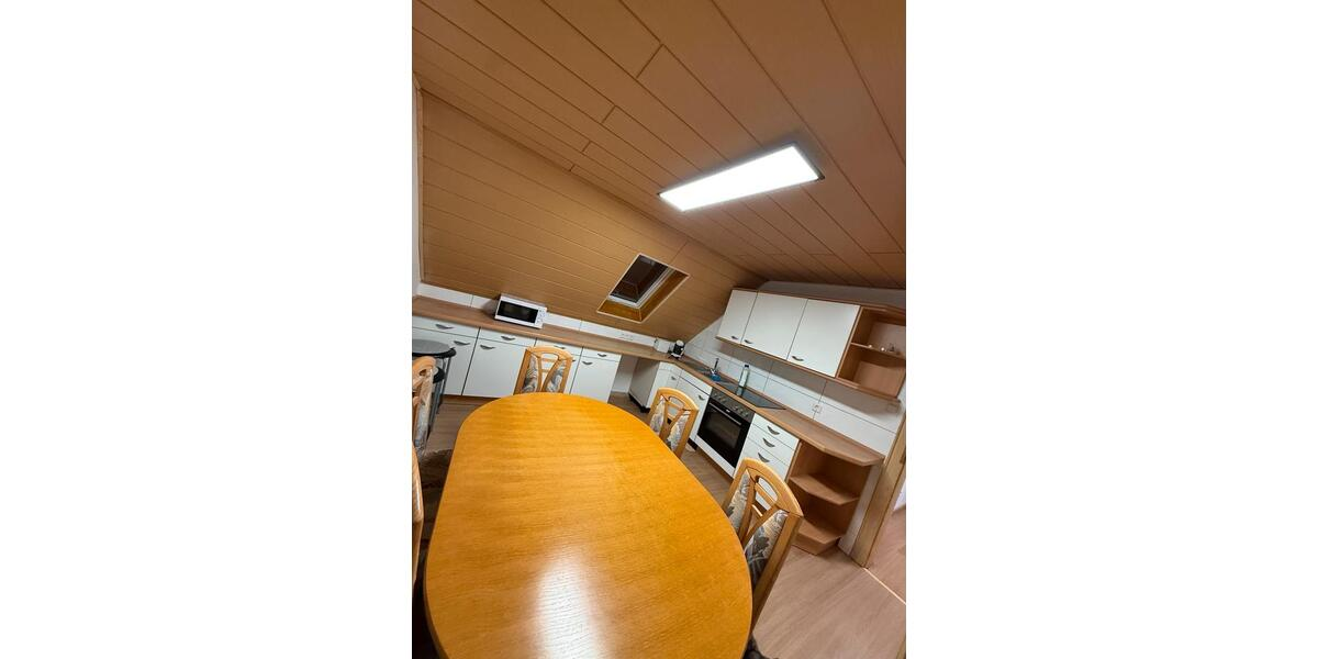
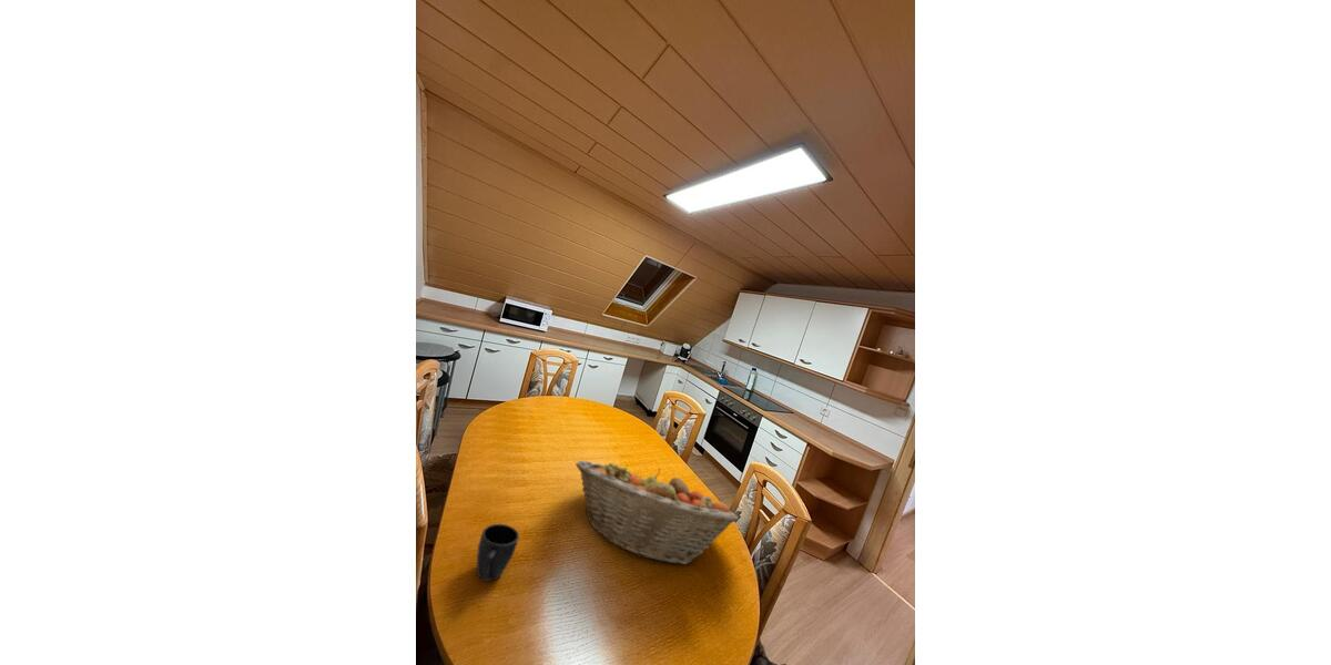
+ fruit basket (651, 501)
+ mug (491, 557)
